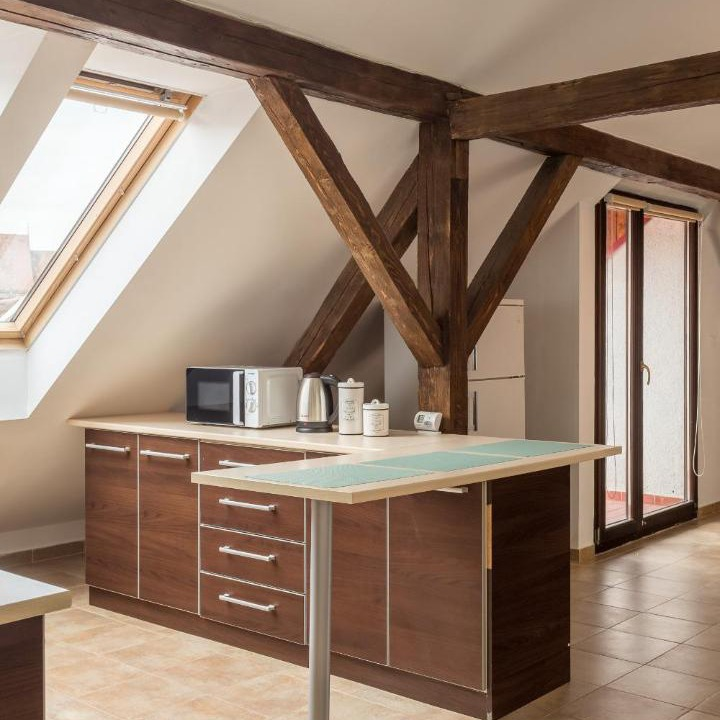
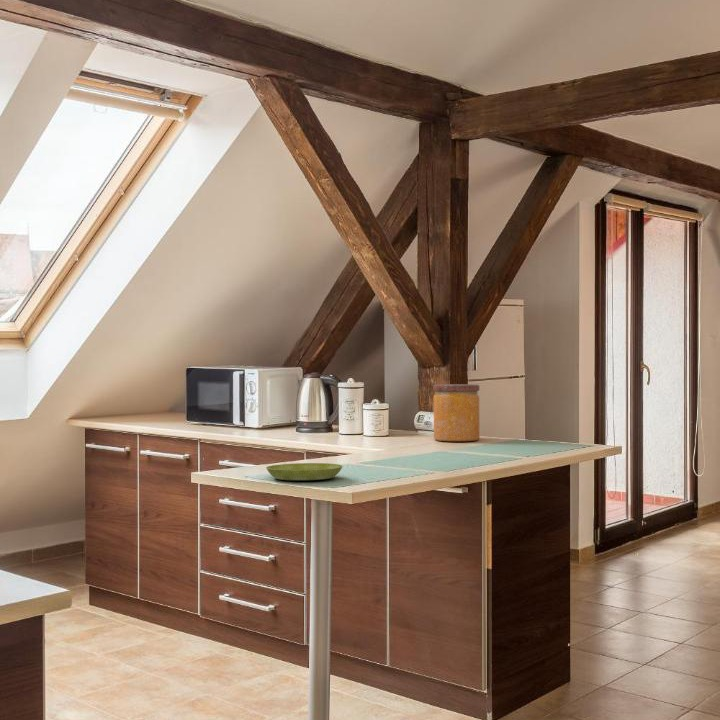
+ jar (456, 412)
+ saucer (304, 471)
